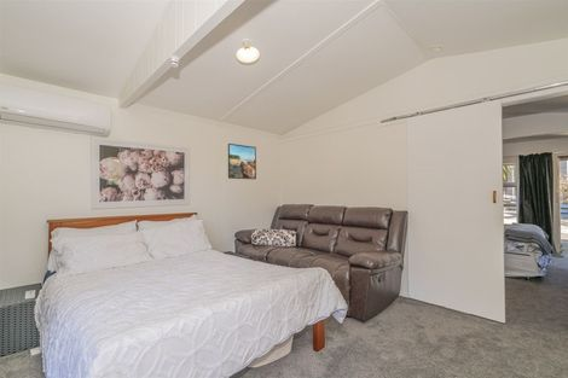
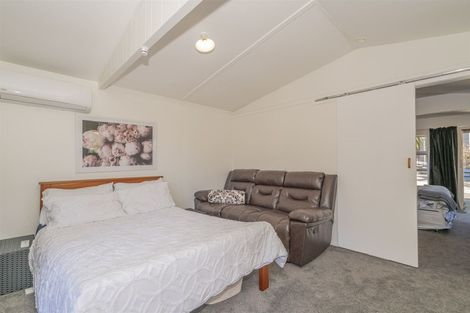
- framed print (242, 162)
